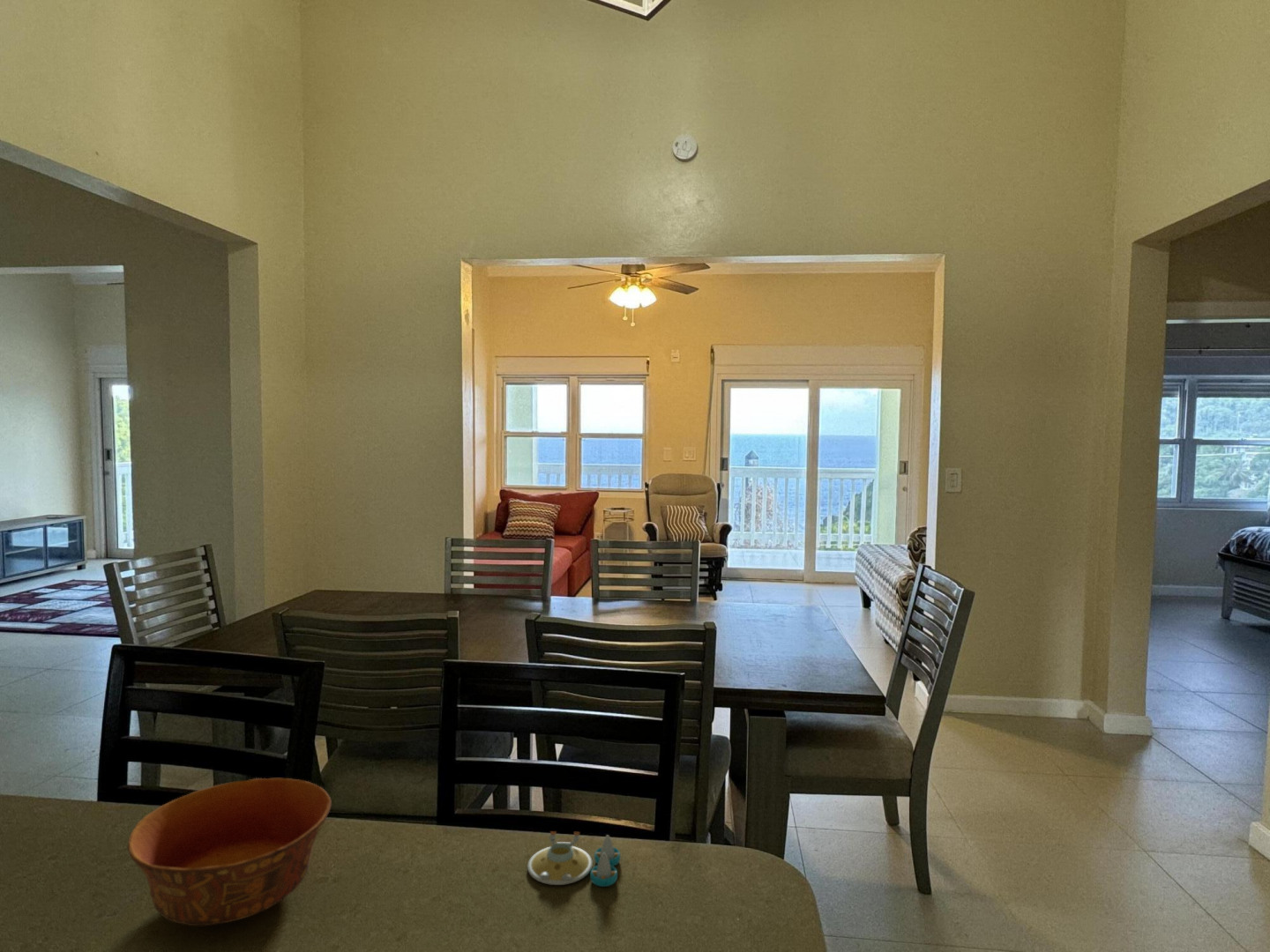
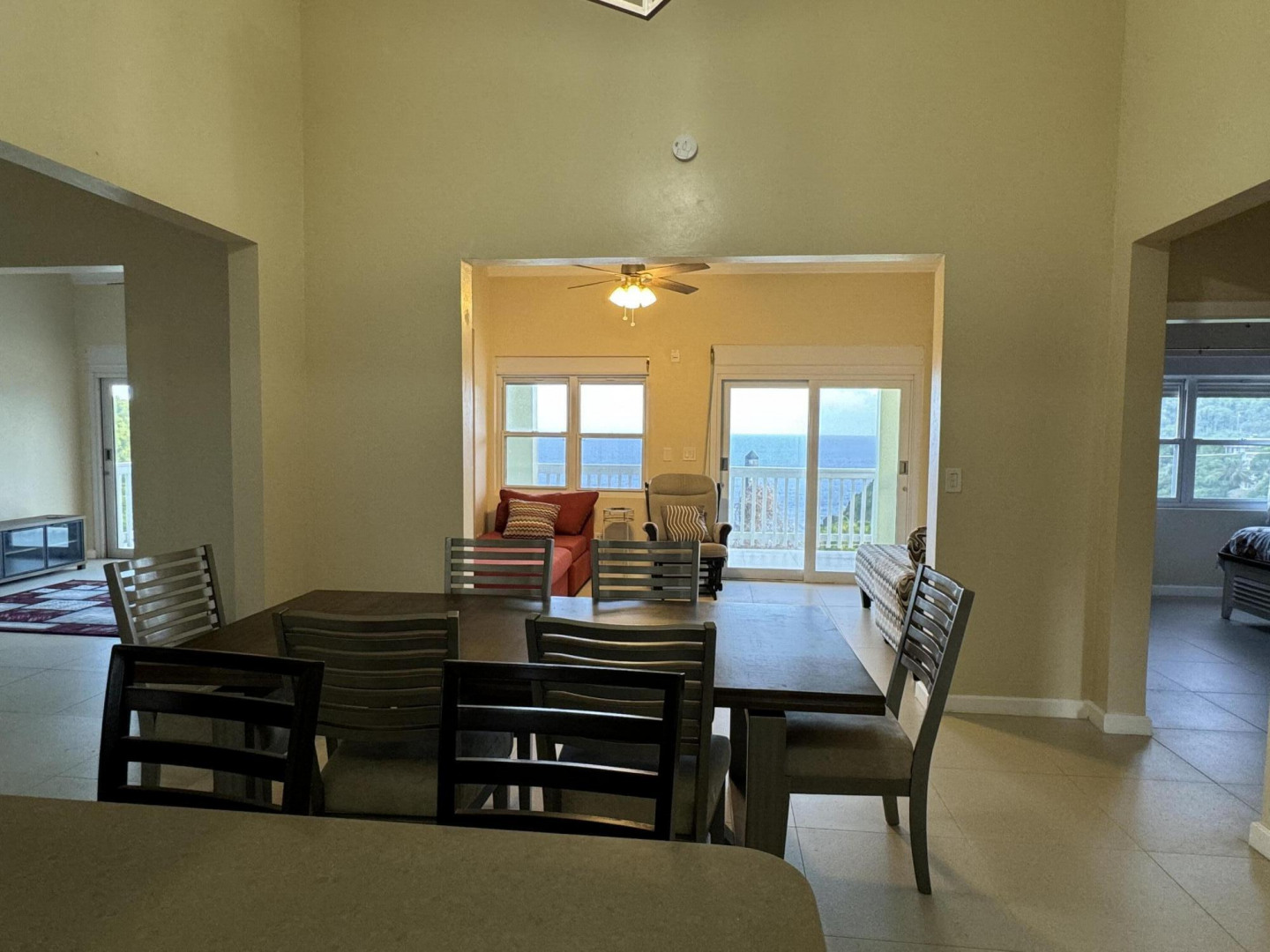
- bowl (235, 855)
- salt and pepper shaker set (573, 853)
